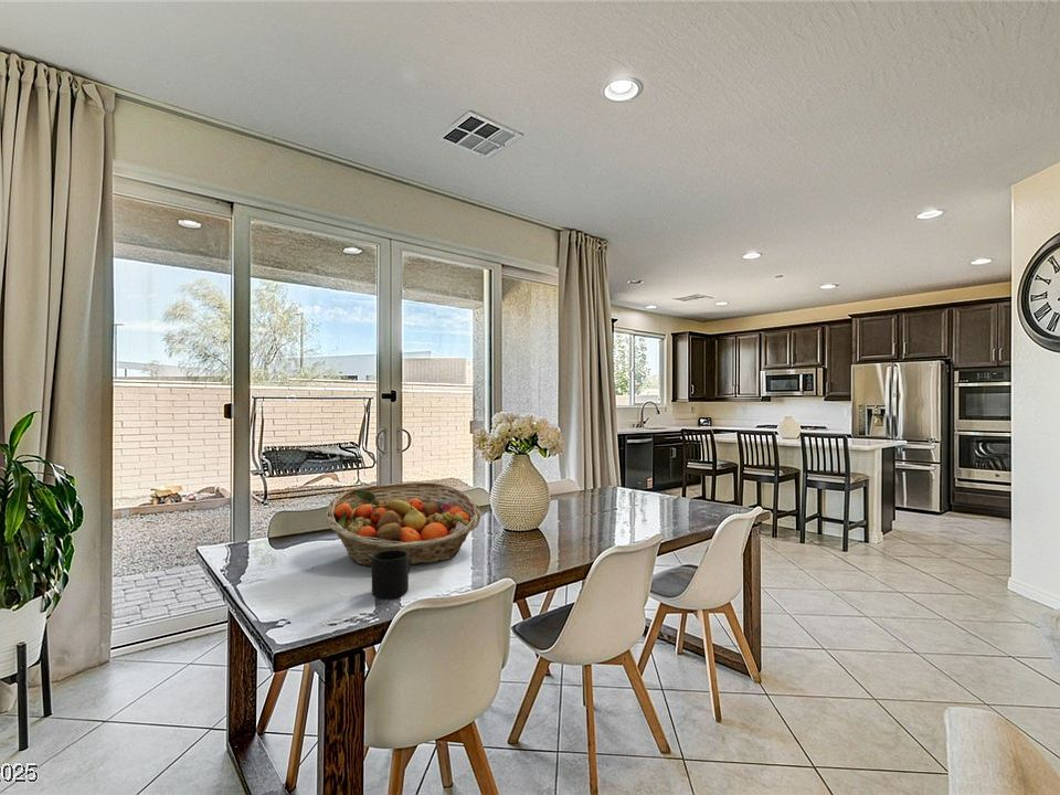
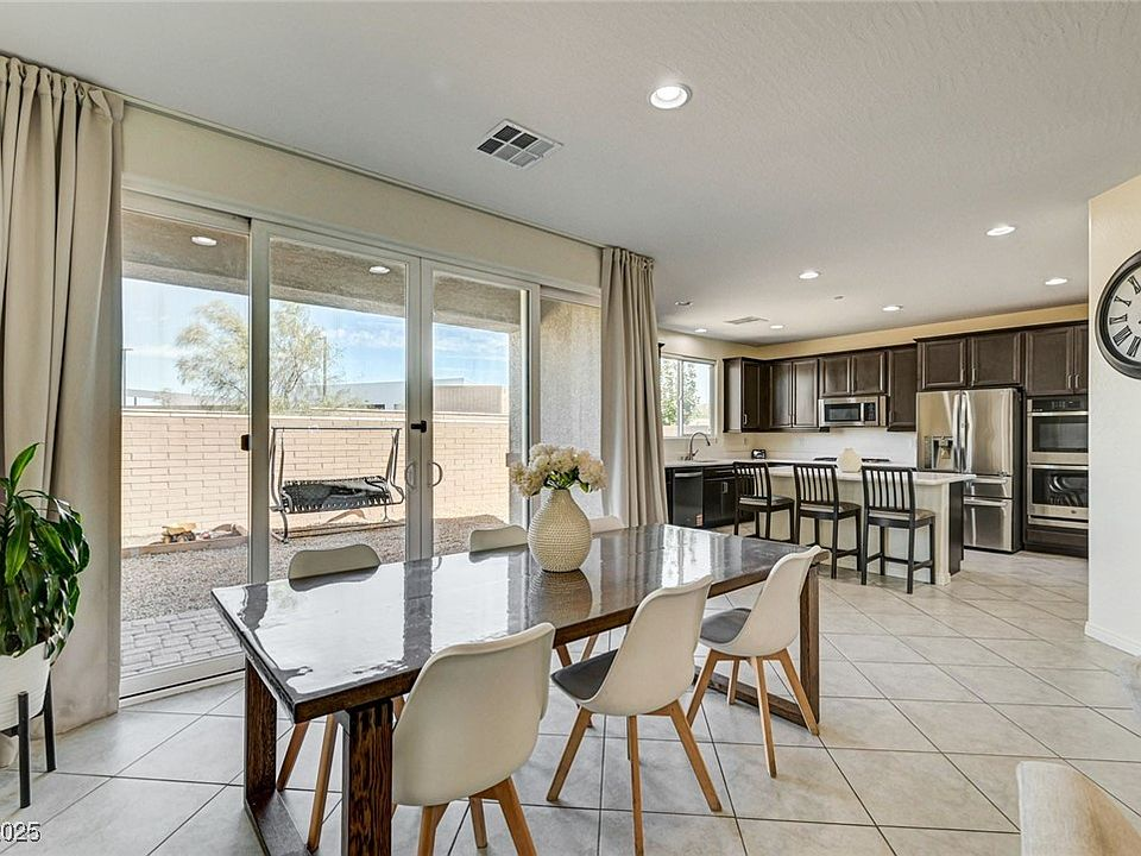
- fruit basket (405, 521)
- mug (394, 572)
